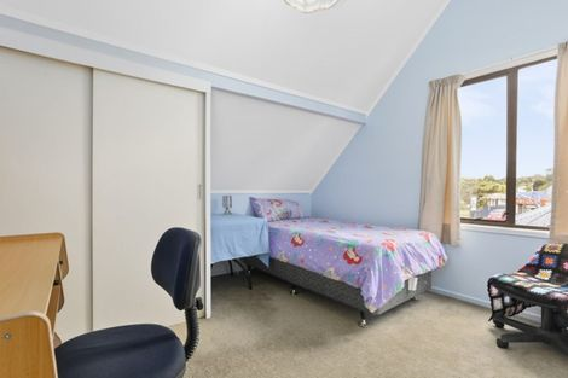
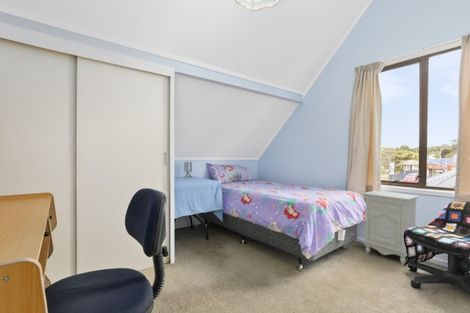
+ nightstand (388, 224)
